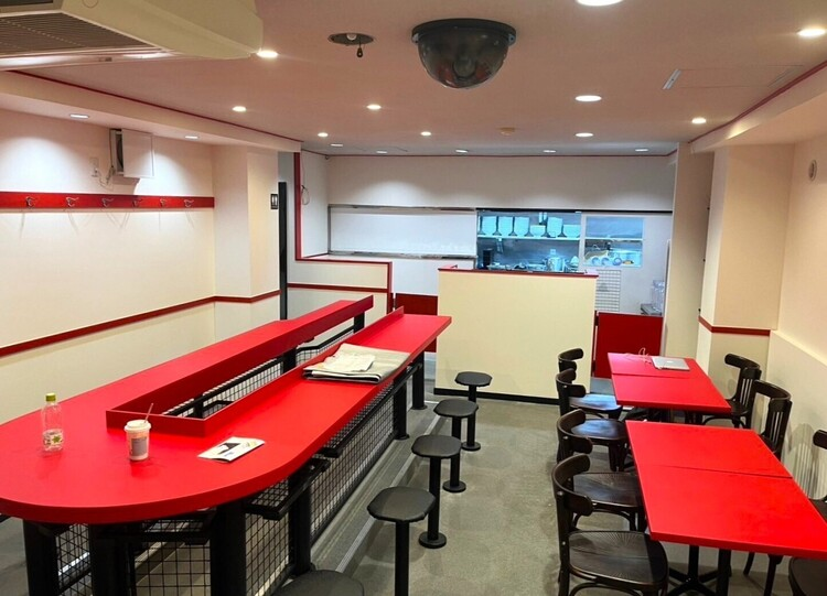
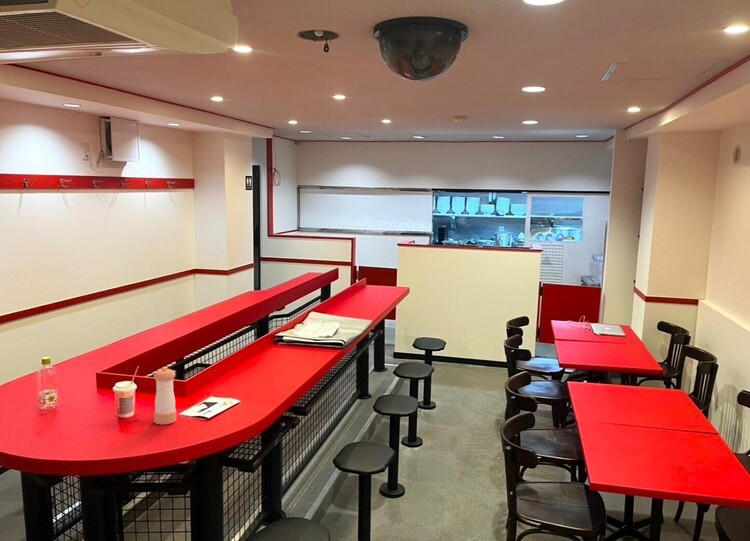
+ pepper shaker (164, 394)
